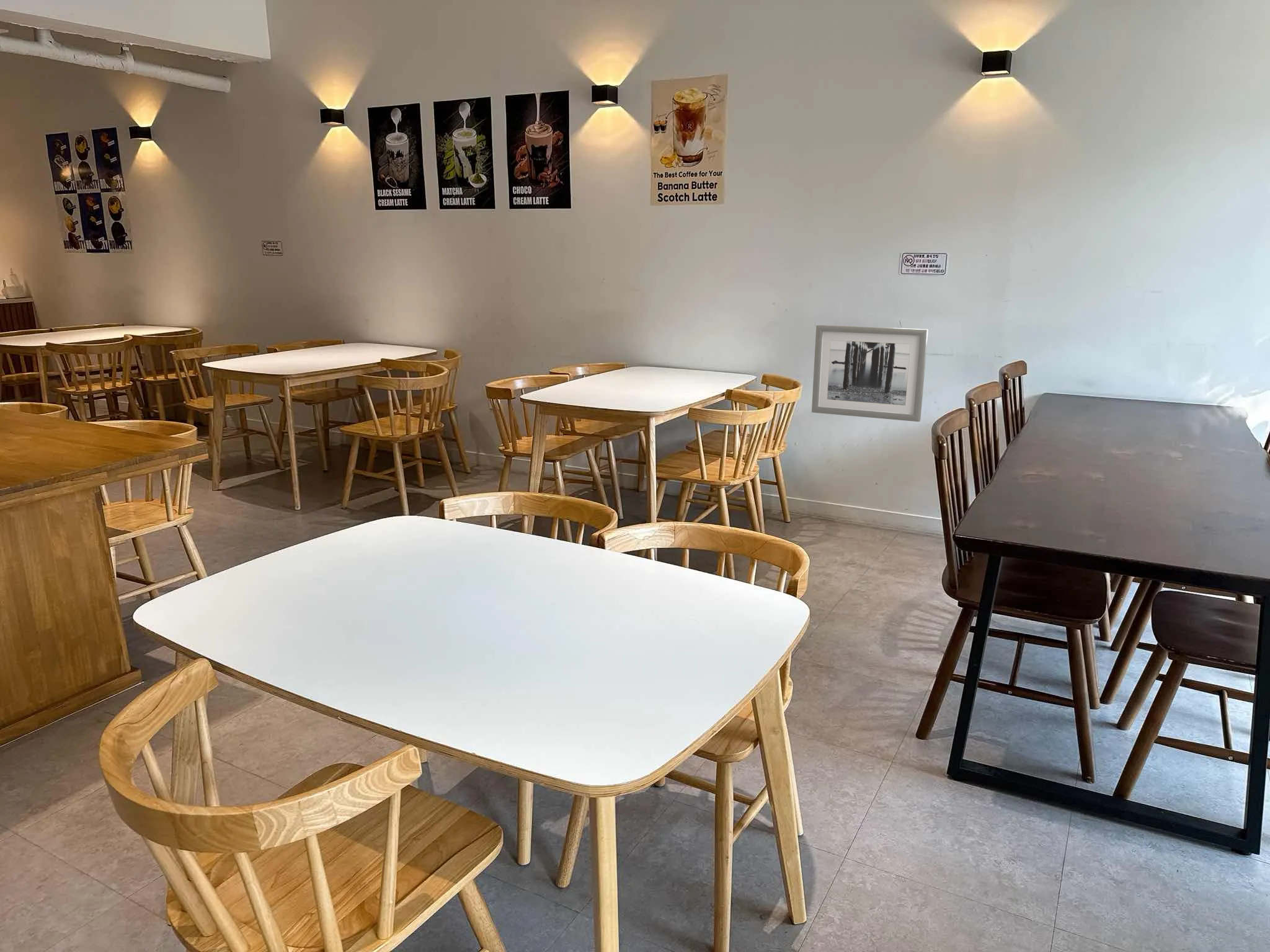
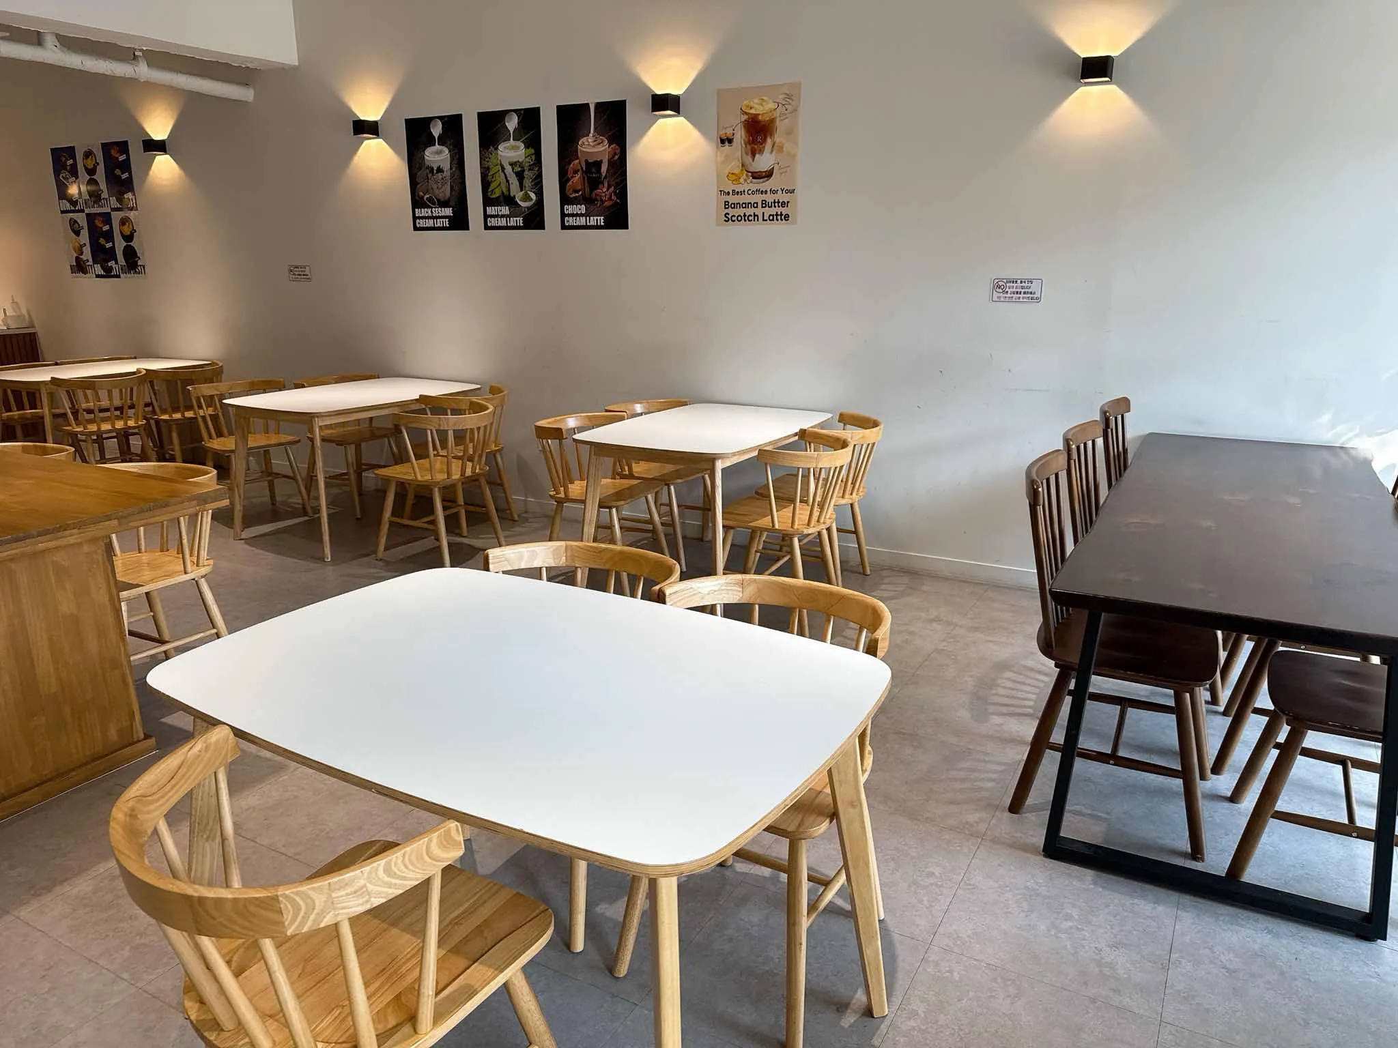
- wall art (867, 372)
